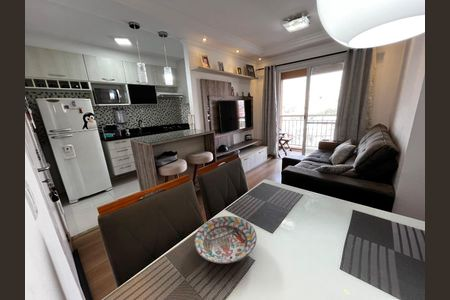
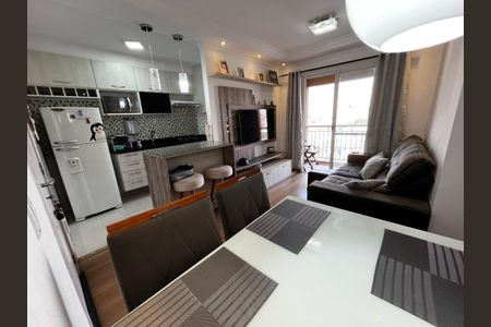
- decorative bowl (225, 241)
